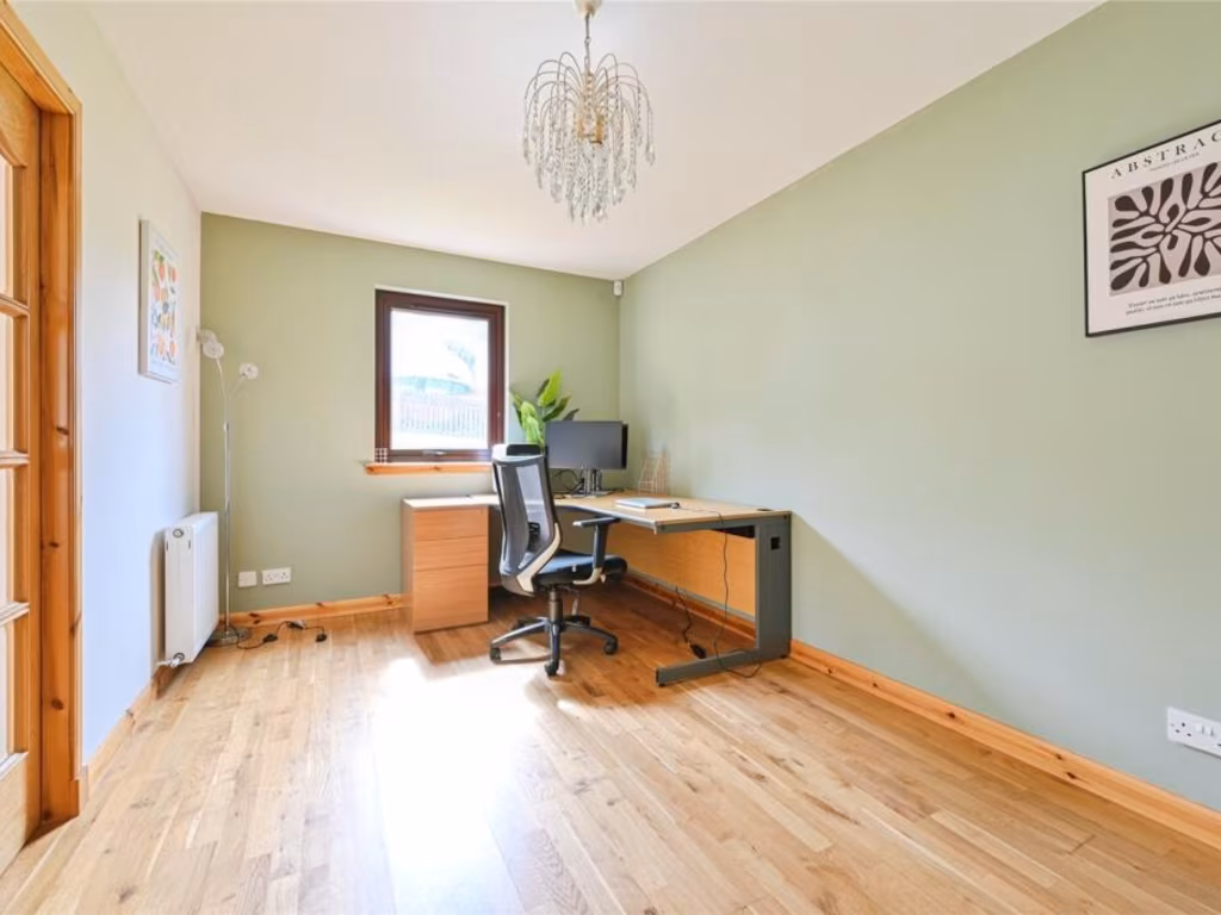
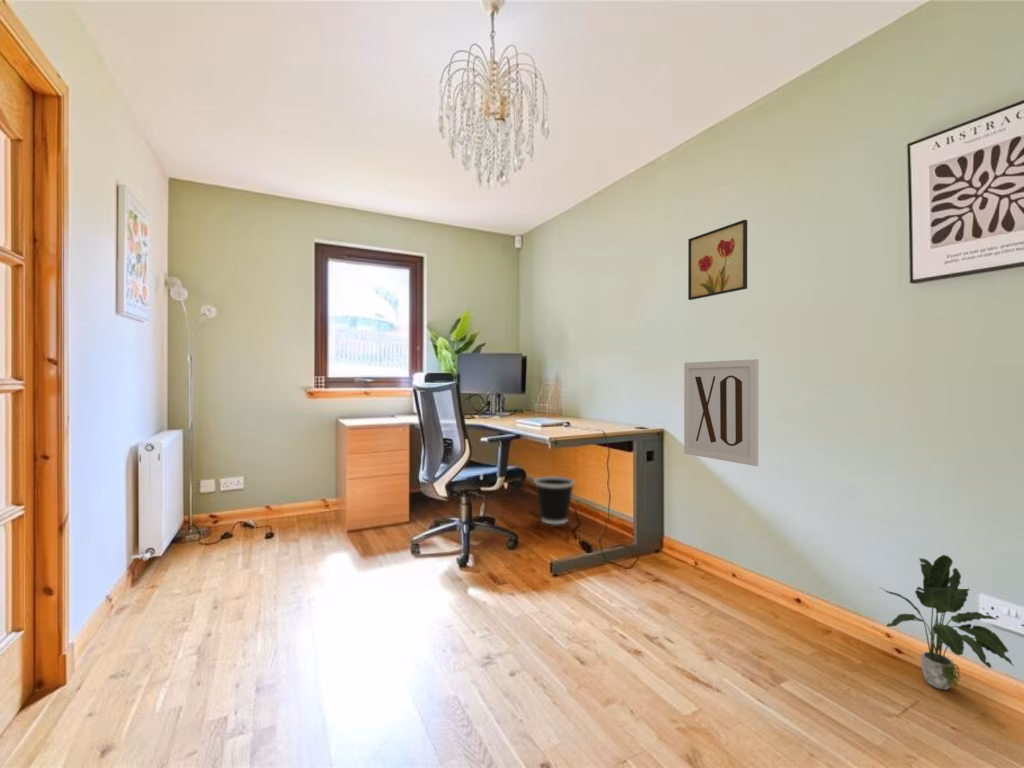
+ wall art (716, 262)
+ wastebasket (554, 500)
+ potted plant (939, 624)
+ wall art (718, 410)
